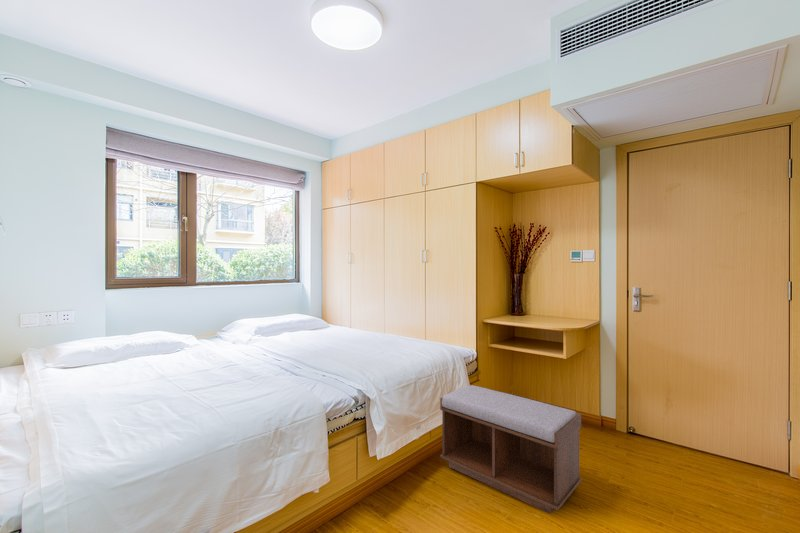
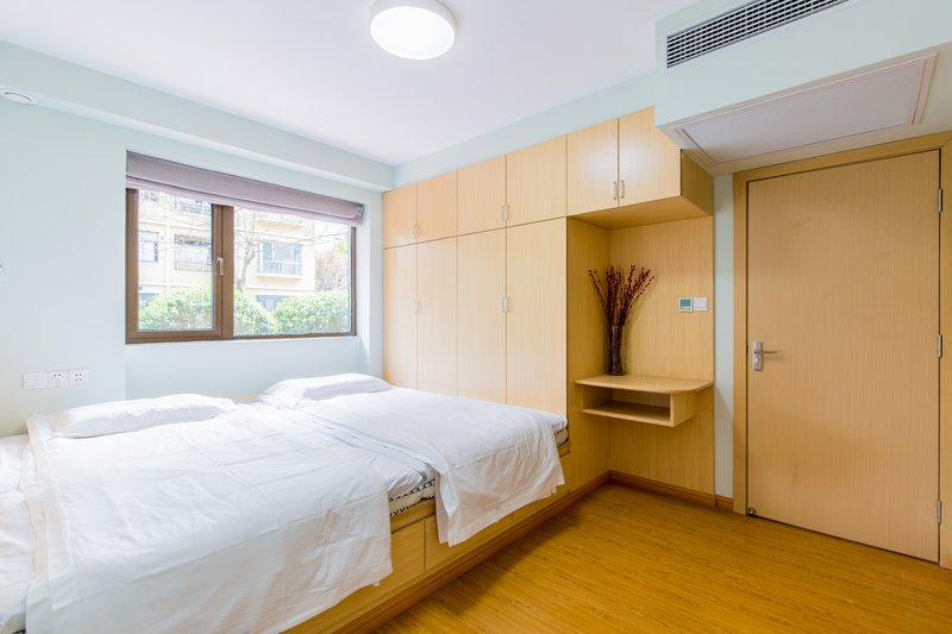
- bench (506, 439)
